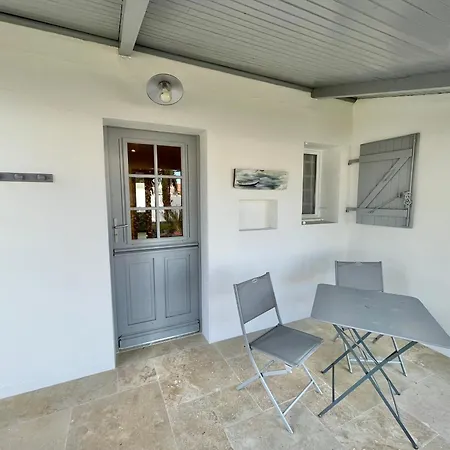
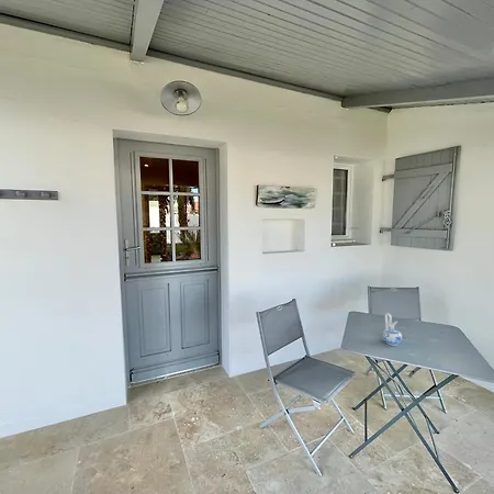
+ ceramic pitcher (392, 329)
